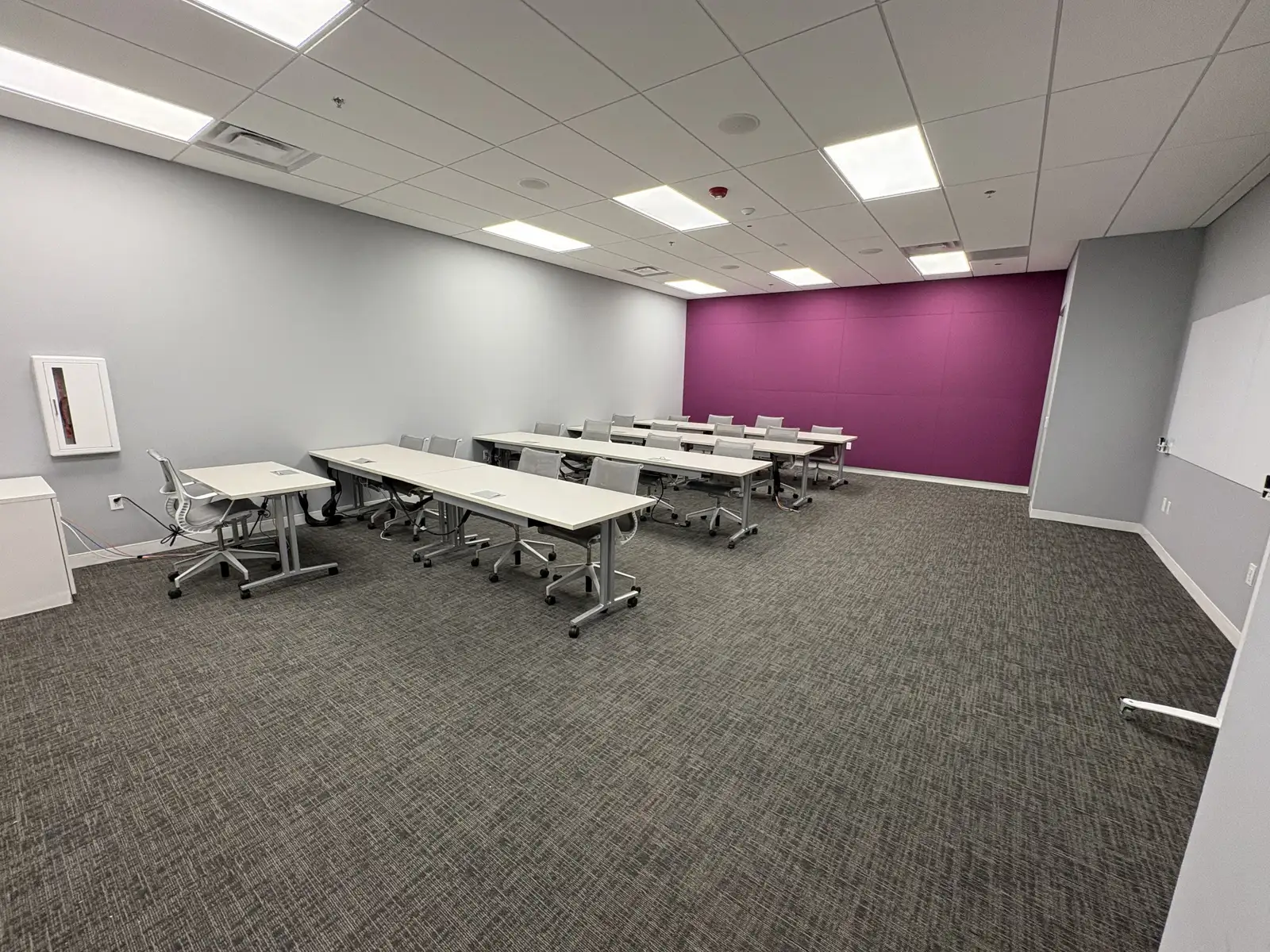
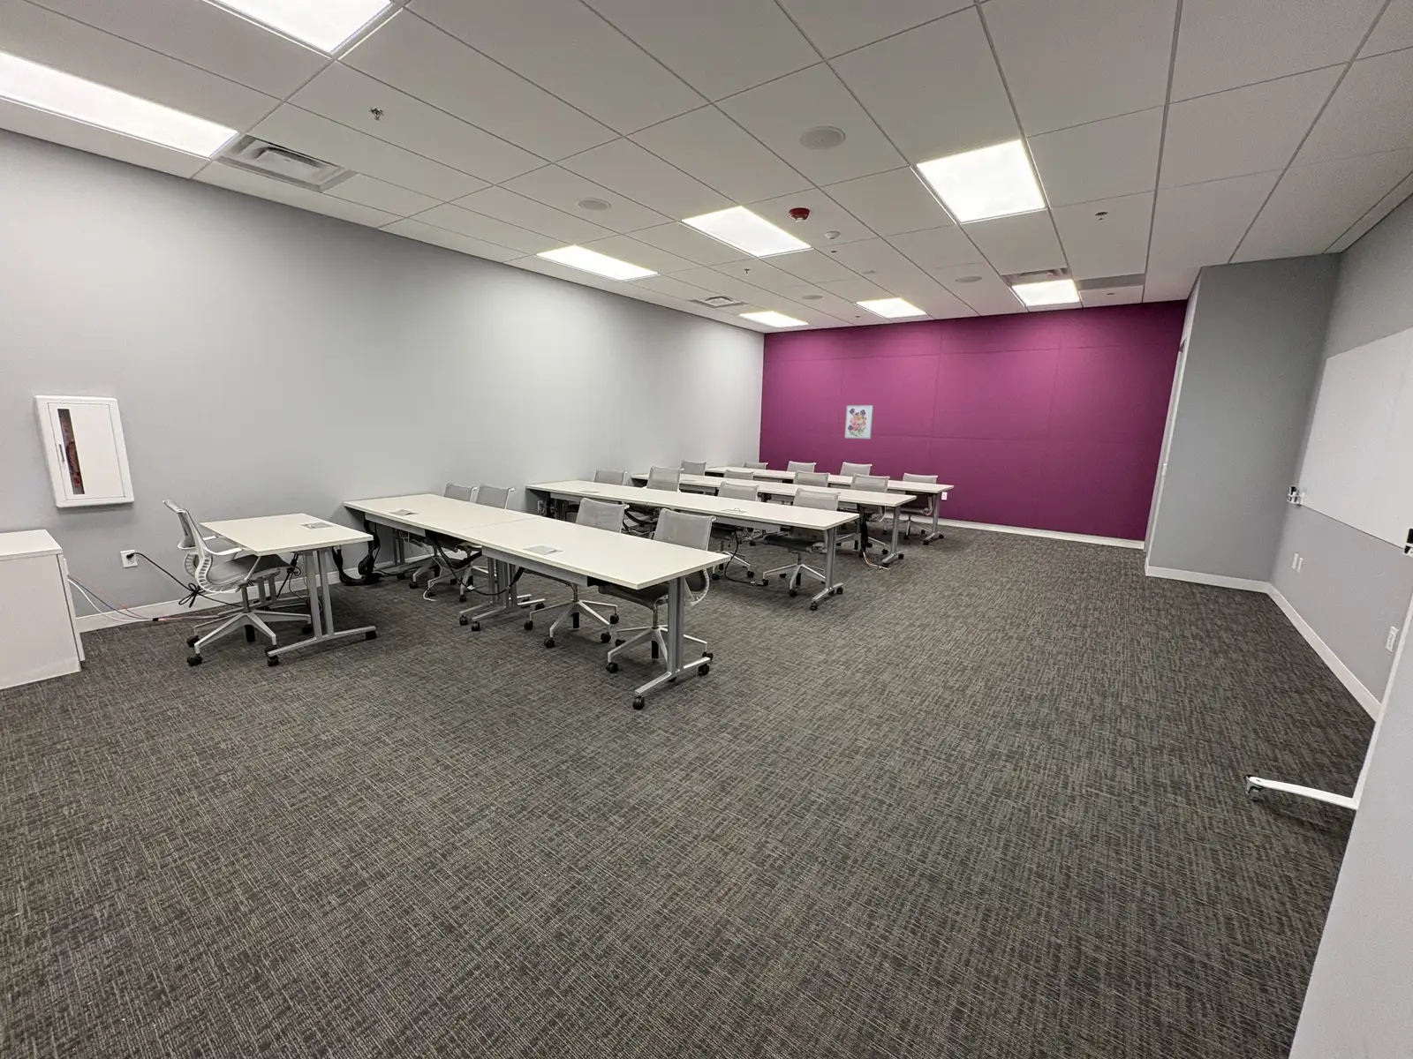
+ wall art (859, 422)
